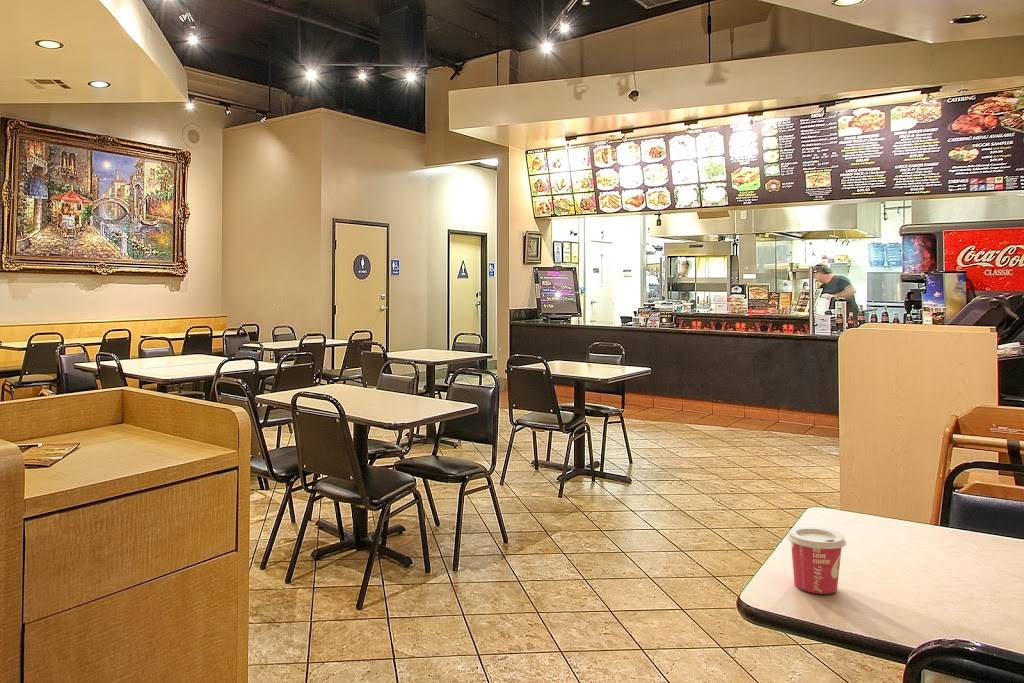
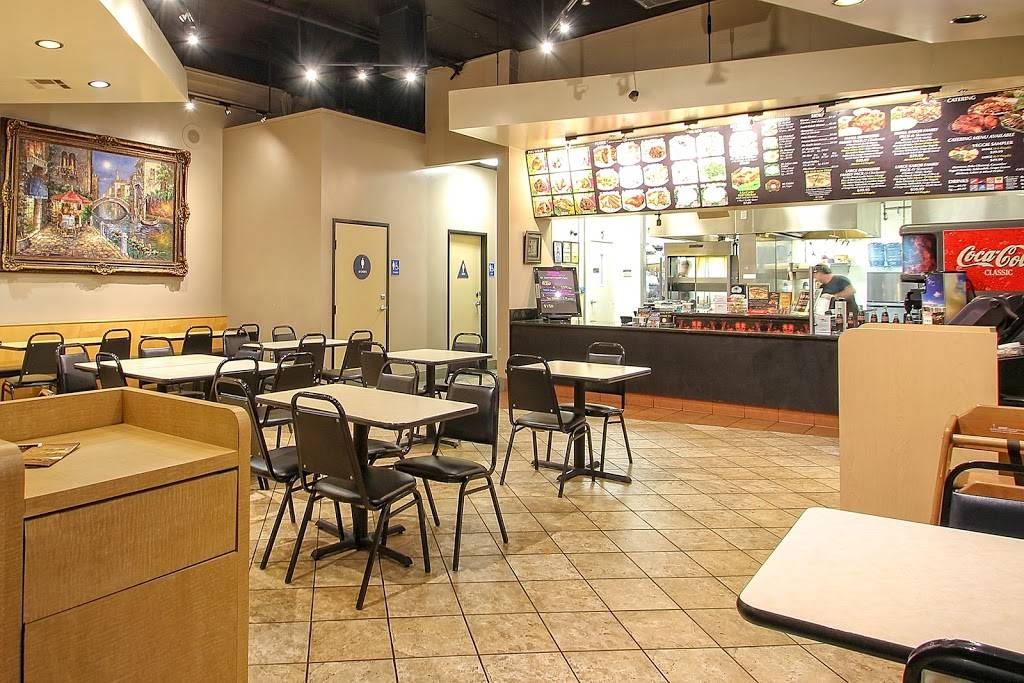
- cup (815, 560)
